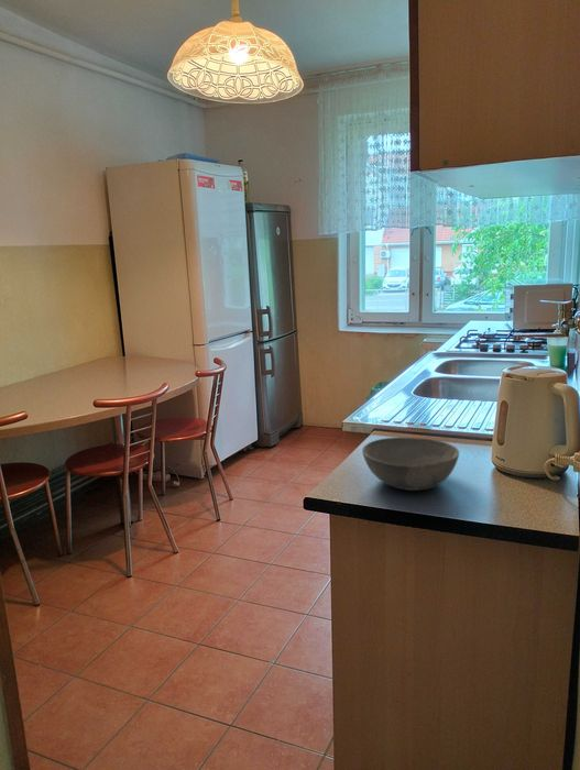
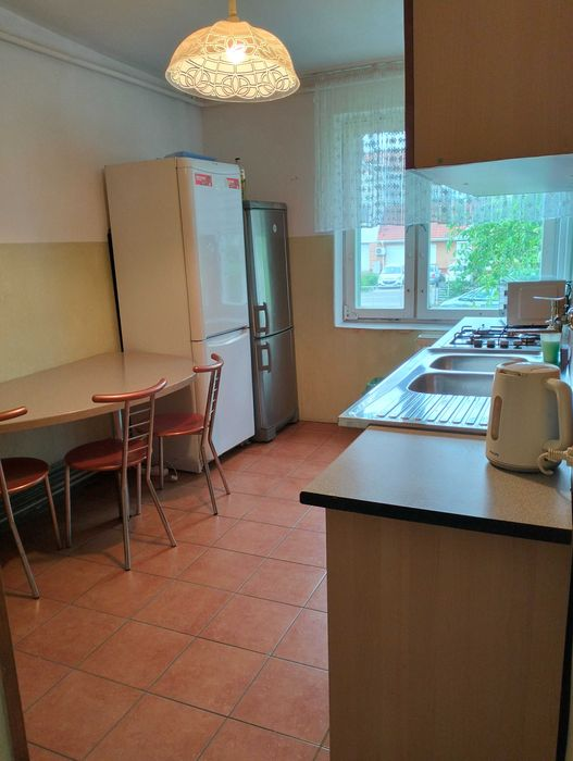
- bowl (409, 465)
